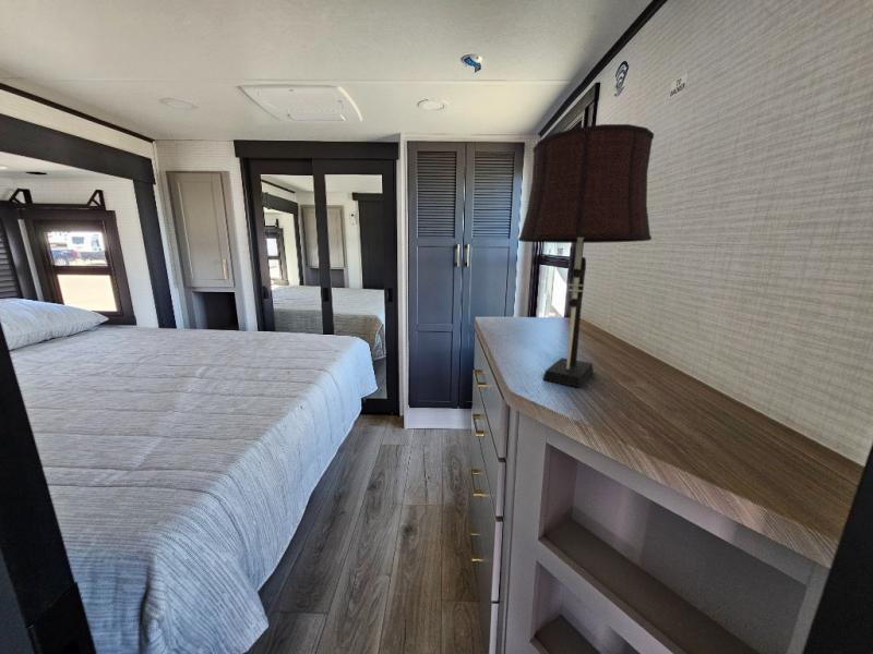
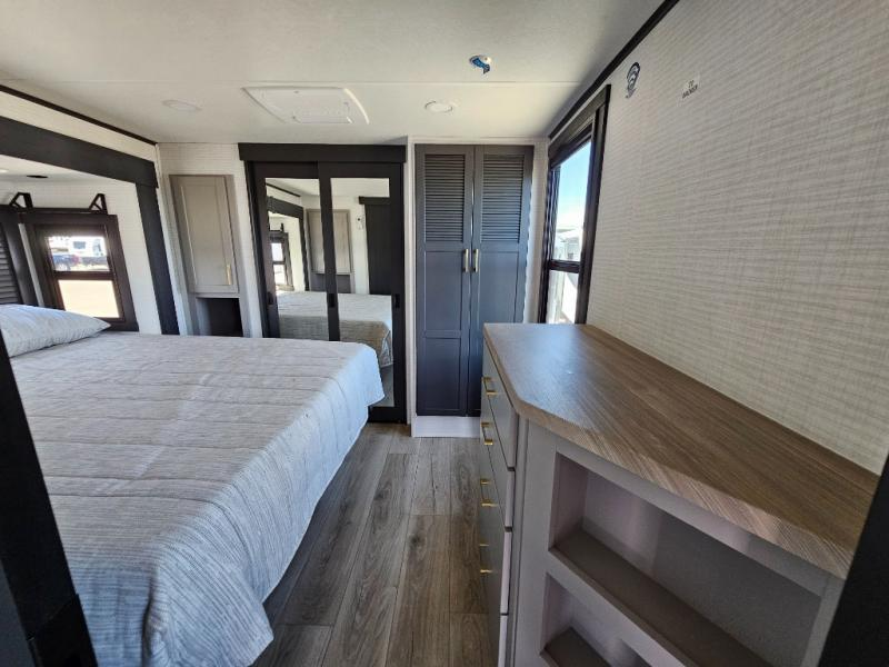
- table lamp (577, 263)
